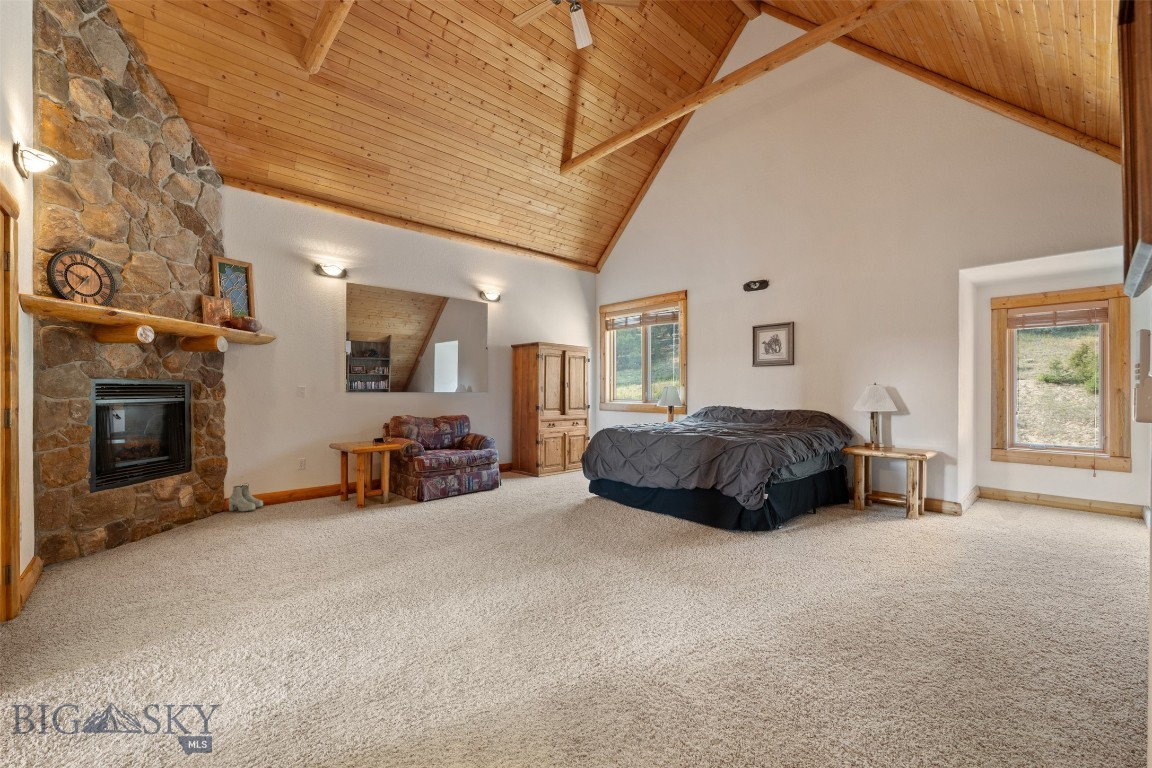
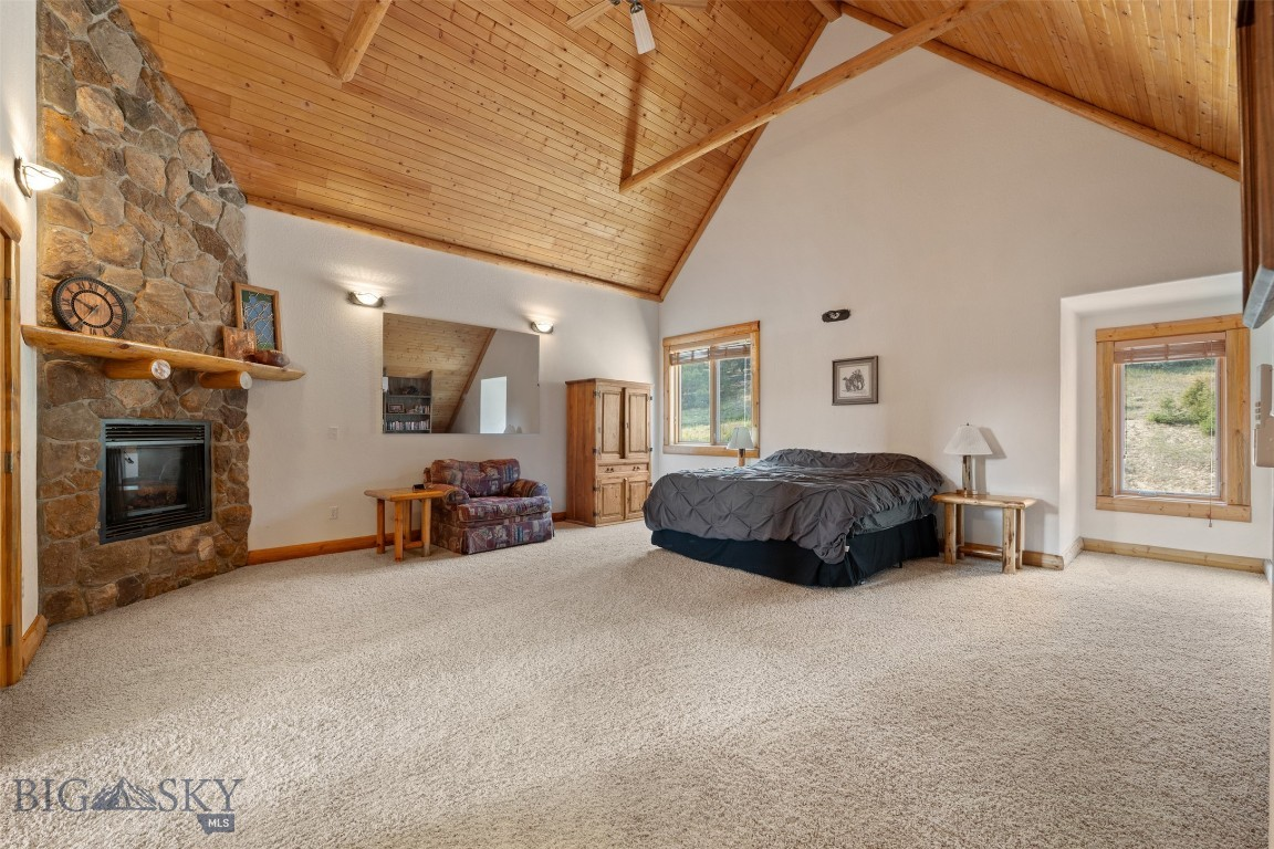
- boots (245, 496)
